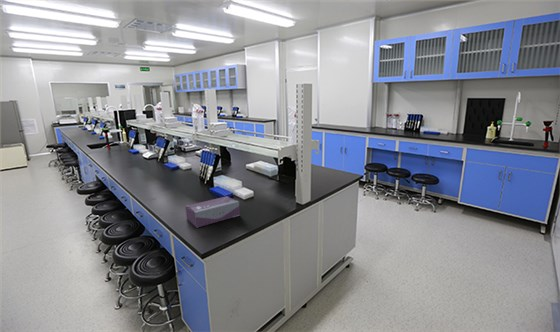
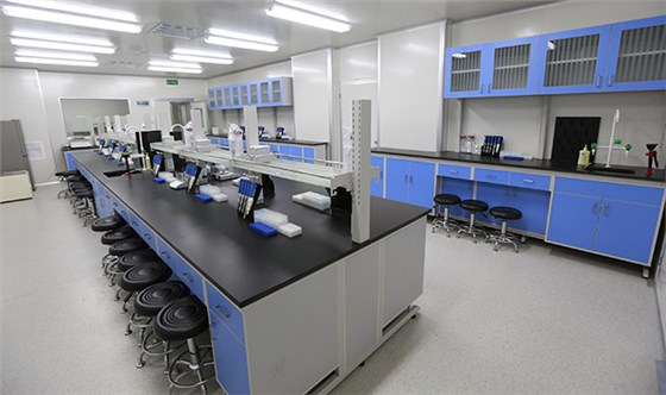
- tissue box (212, 210)
